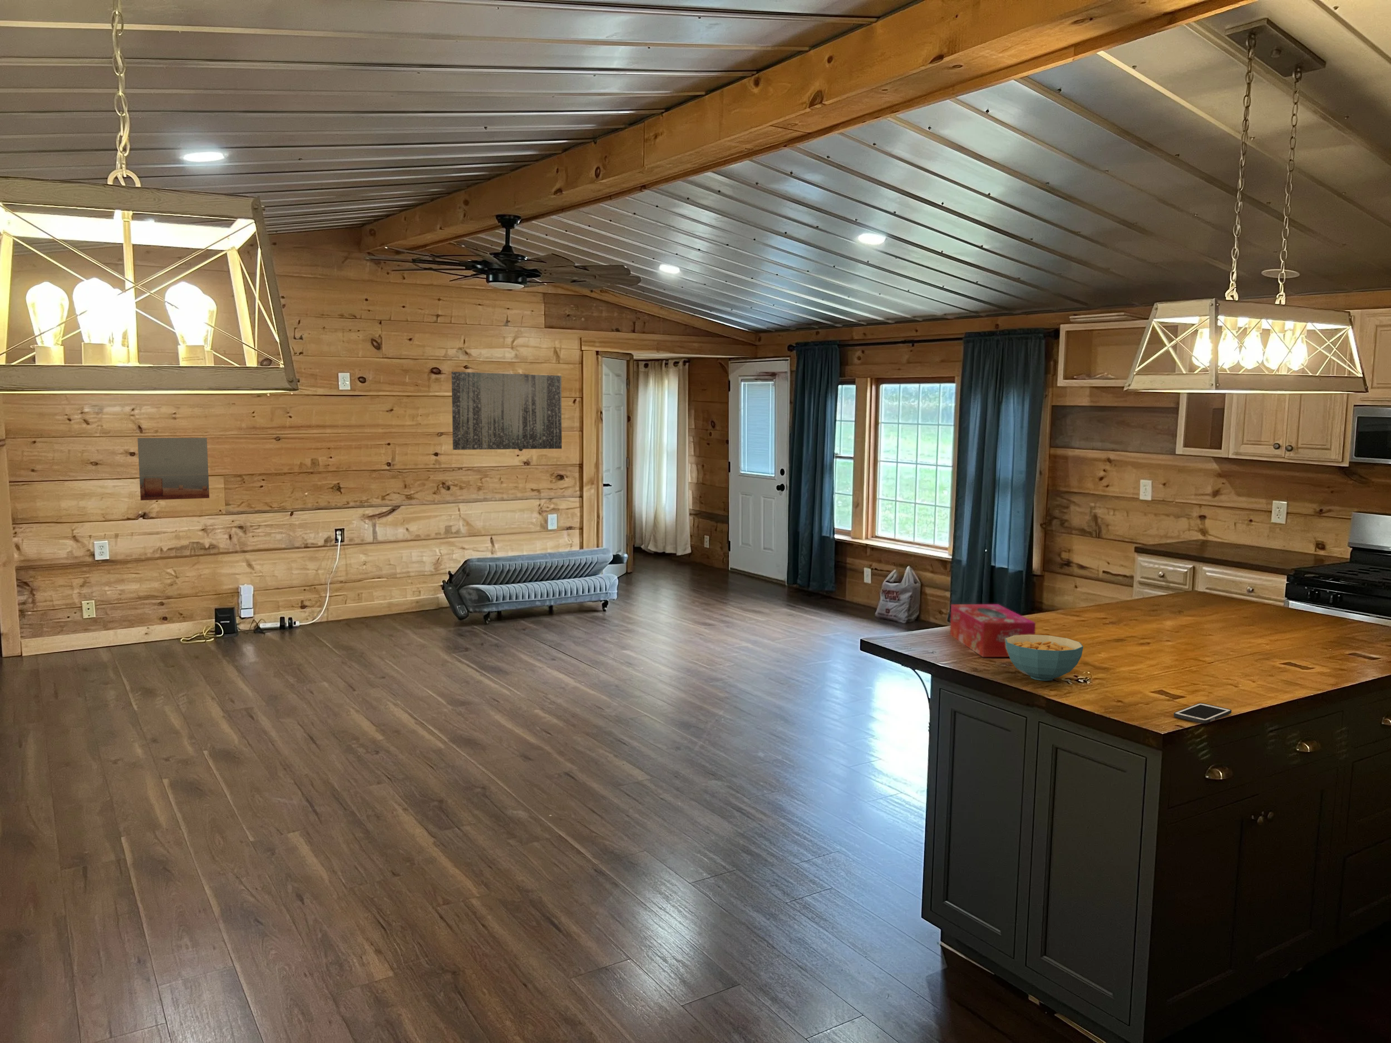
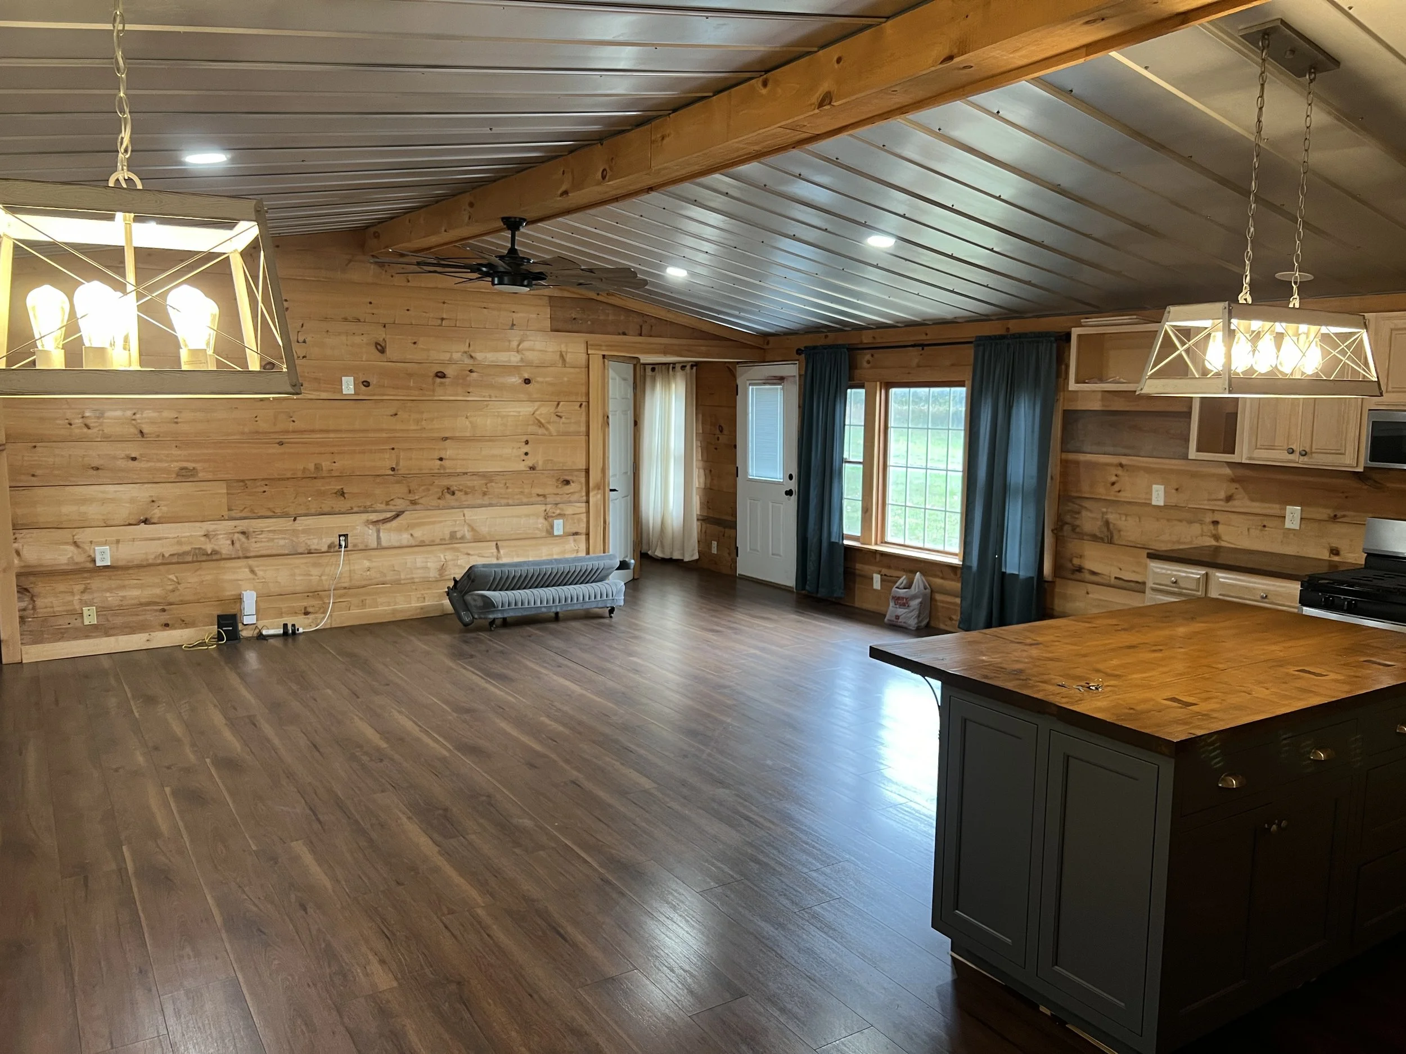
- wall art (508, 412)
- wall art (173, 469)
- tissue box (990, 629)
- cell phone (1203, 713)
- cereal bowl (1042, 660)
